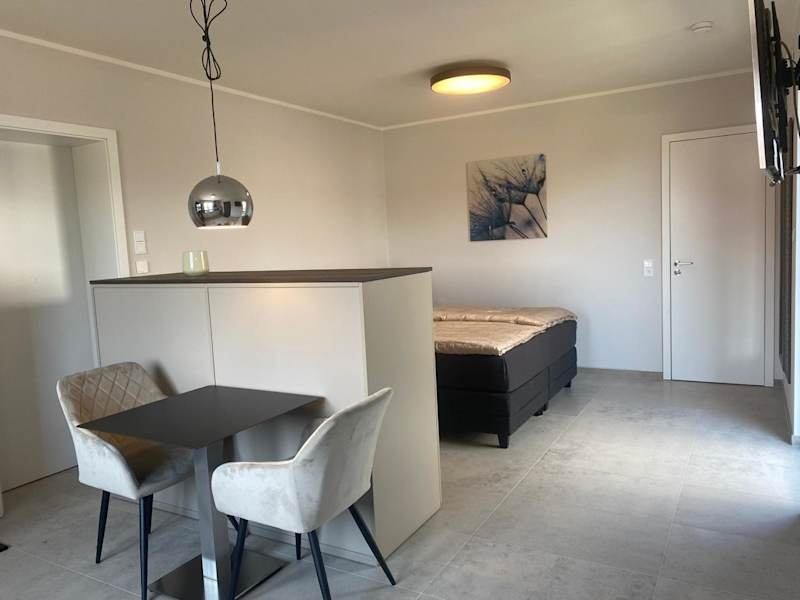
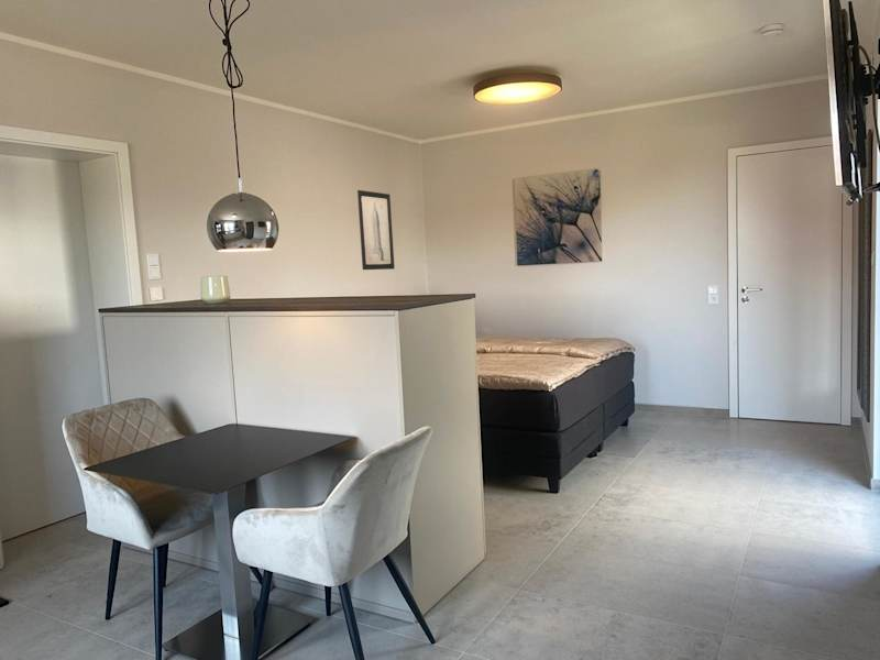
+ wall art (376, 231)
